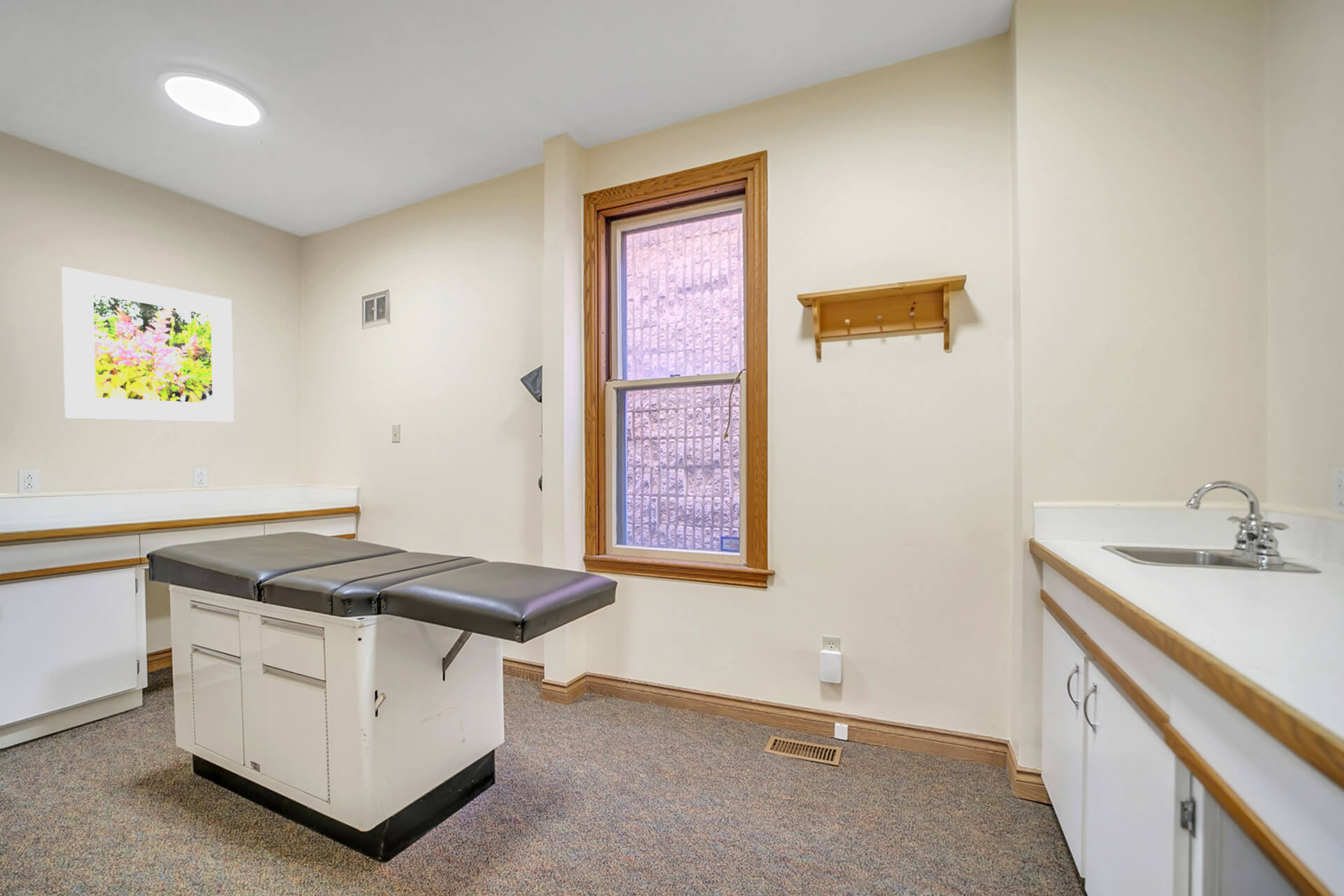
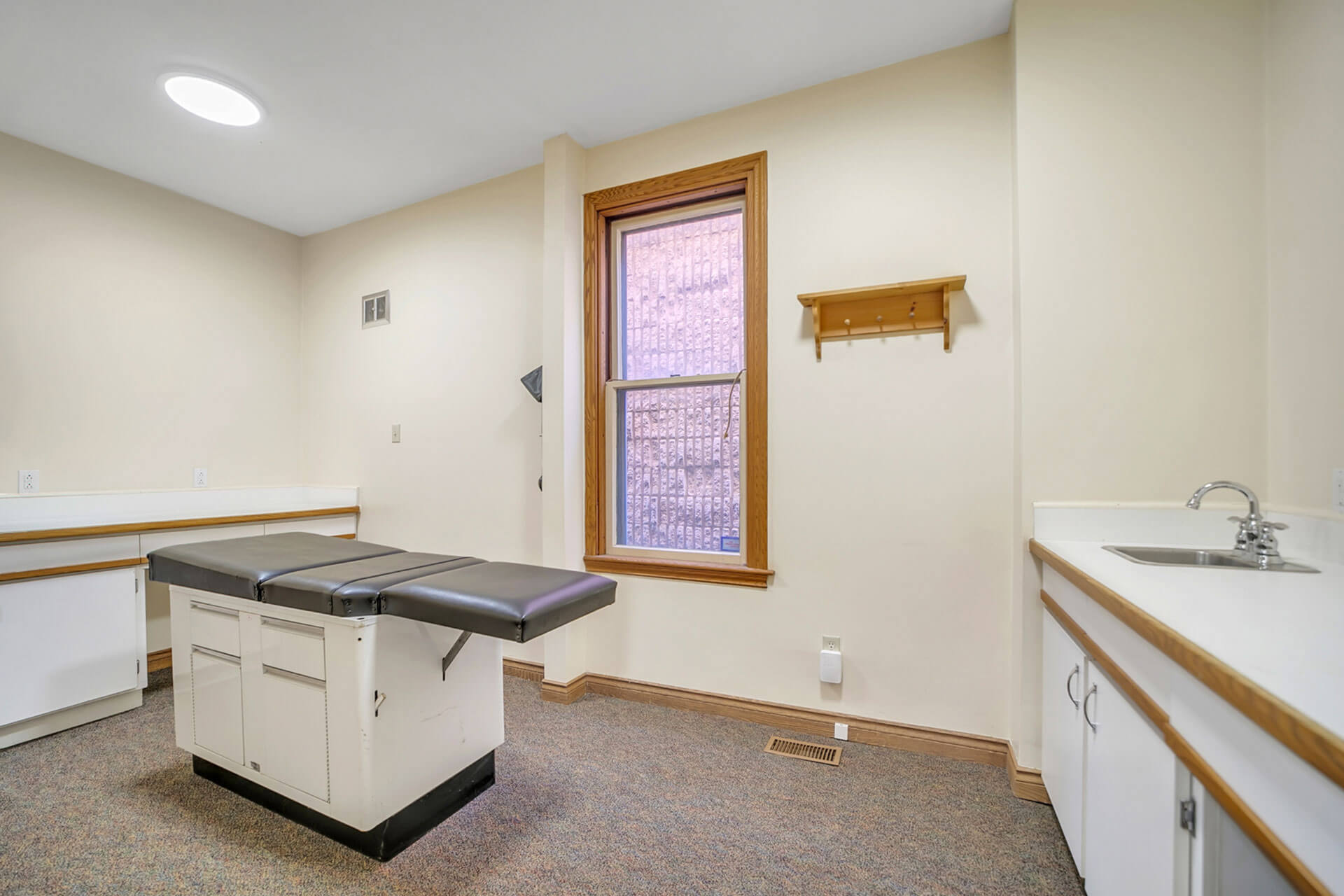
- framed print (157, 353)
